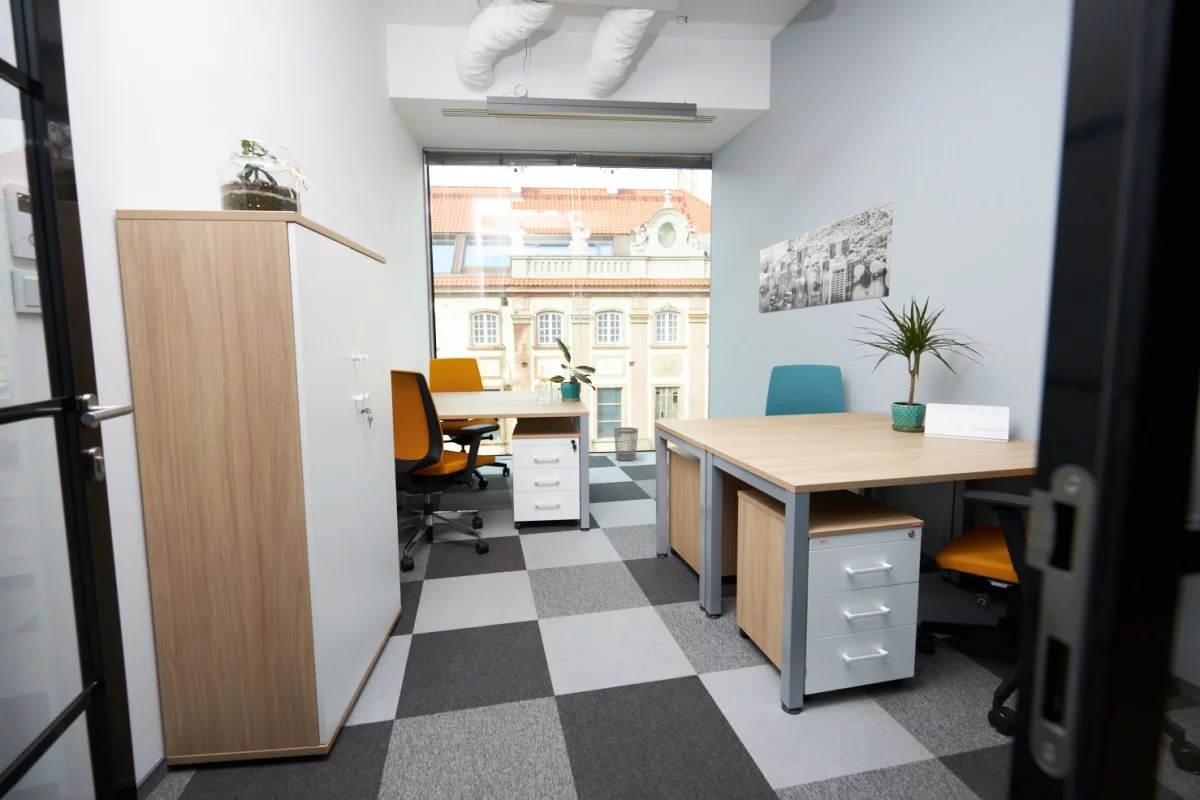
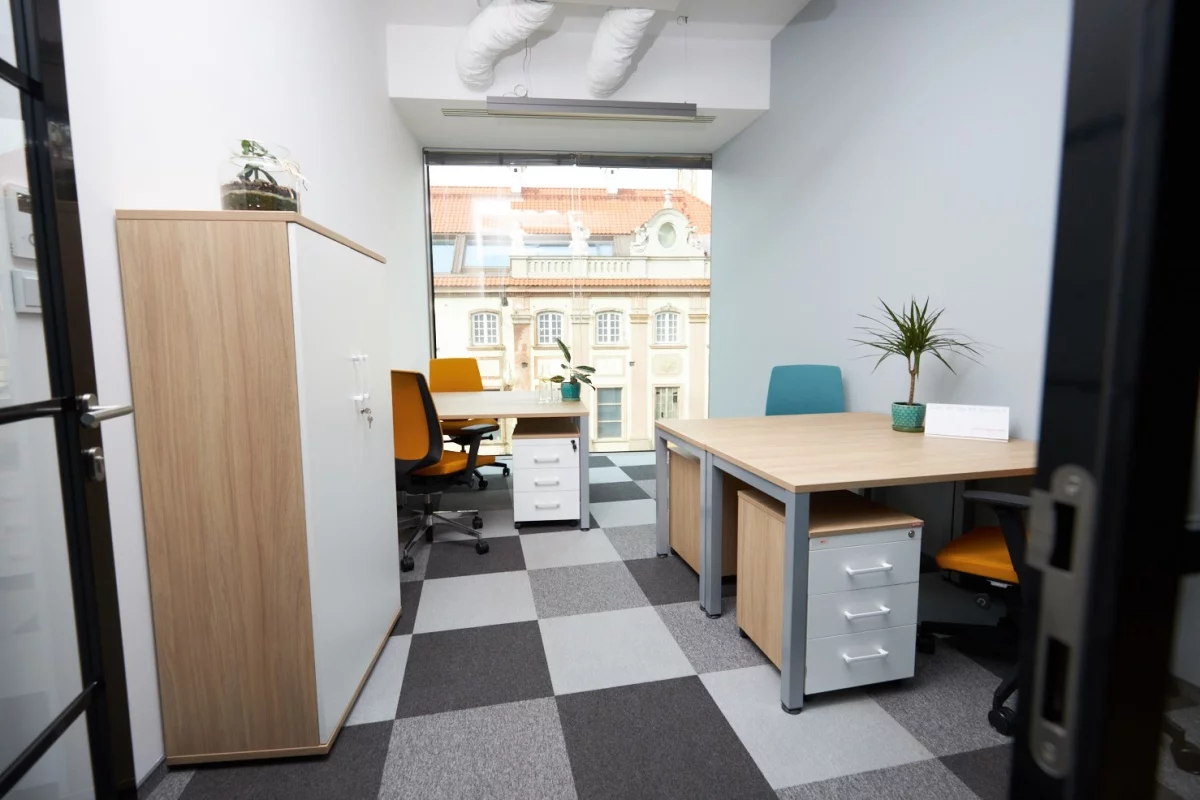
- wall art (812, 269)
- wastebasket (625, 443)
